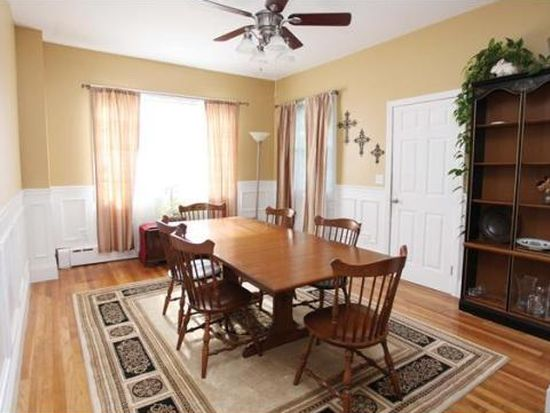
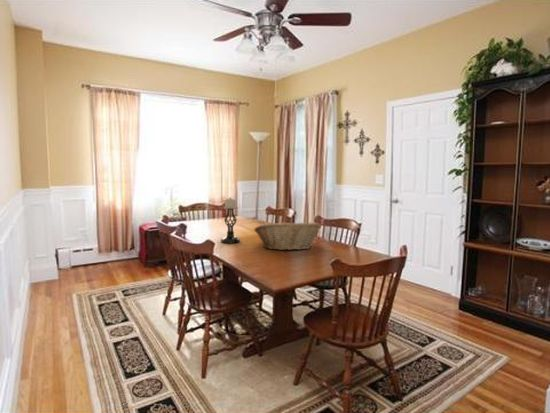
+ candle holder (230, 219)
+ fruit basket (287, 233)
